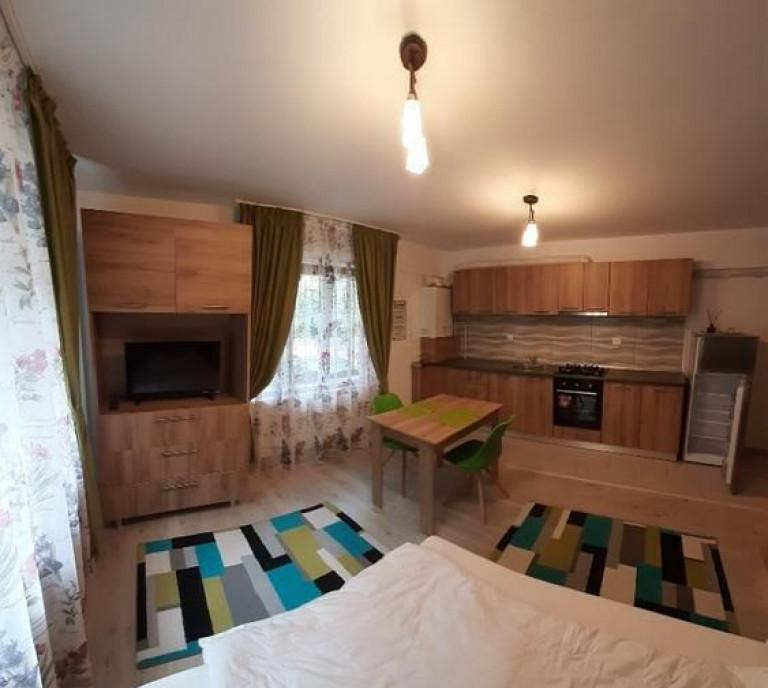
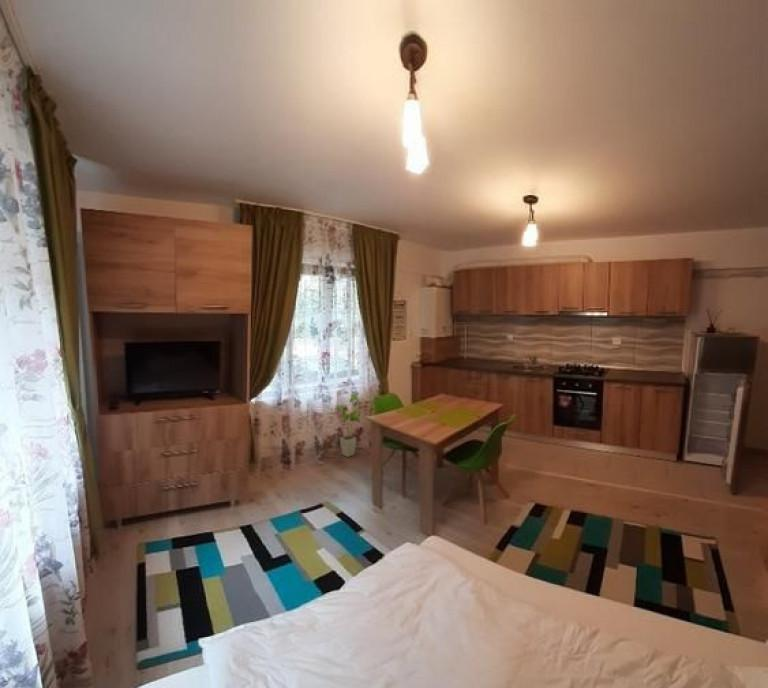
+ house plant (351, 425)
